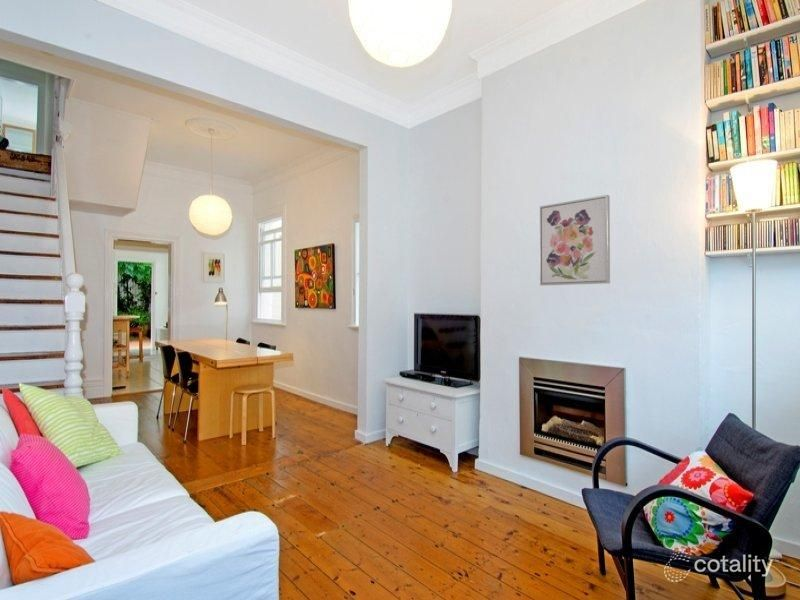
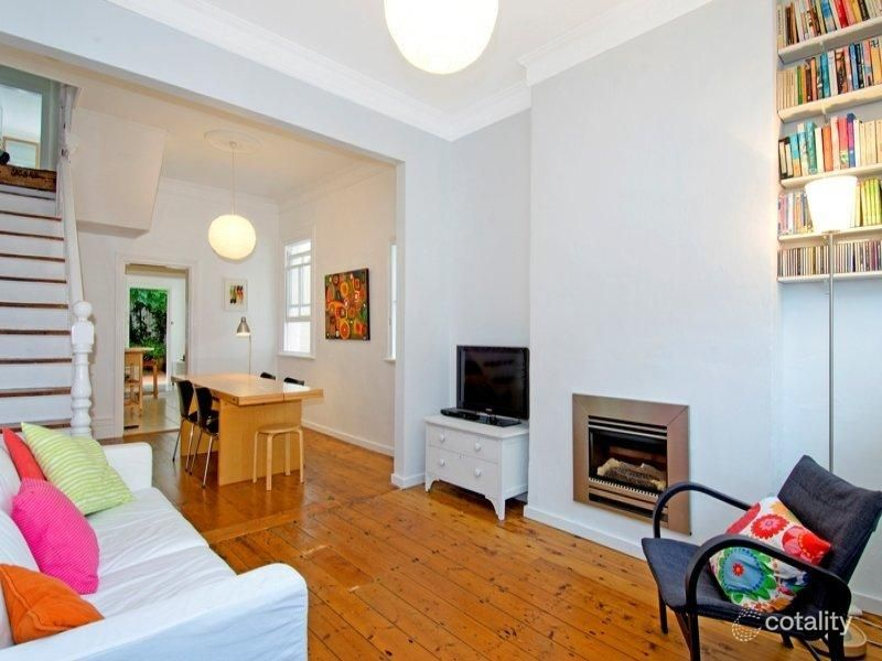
- wall art (572, 242)
